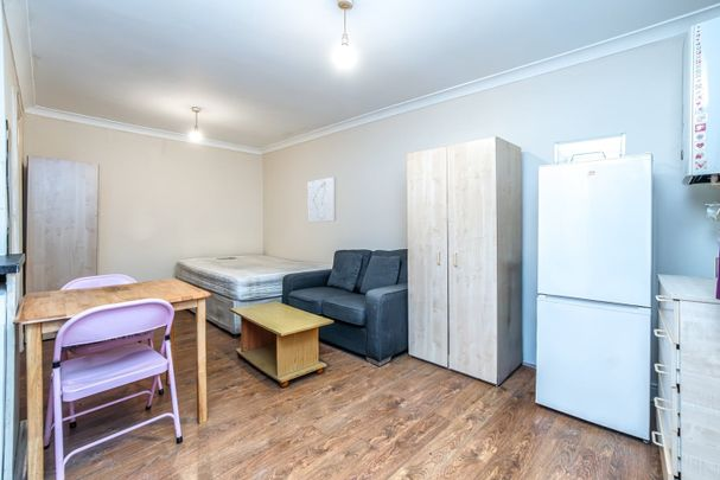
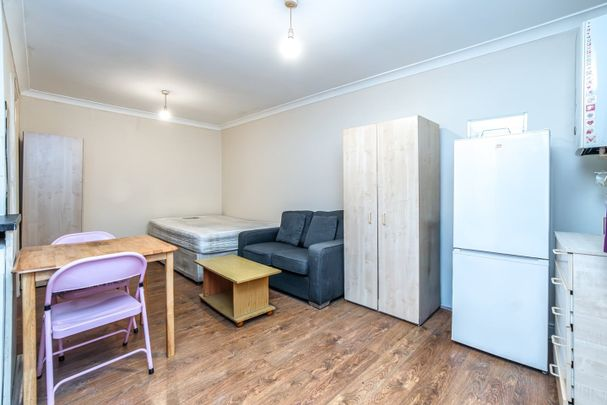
- wall art (320, 200)
